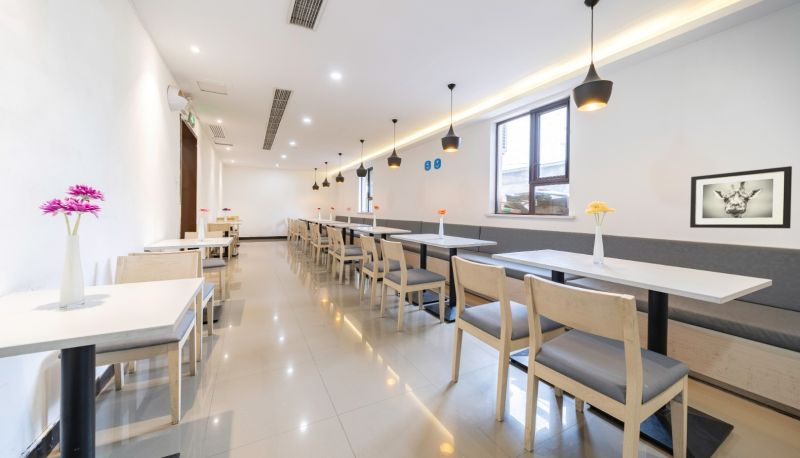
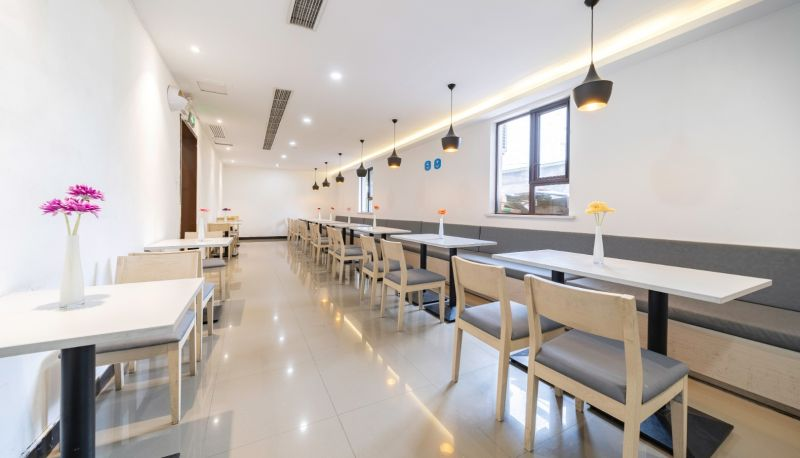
- wall art (735, 200)
